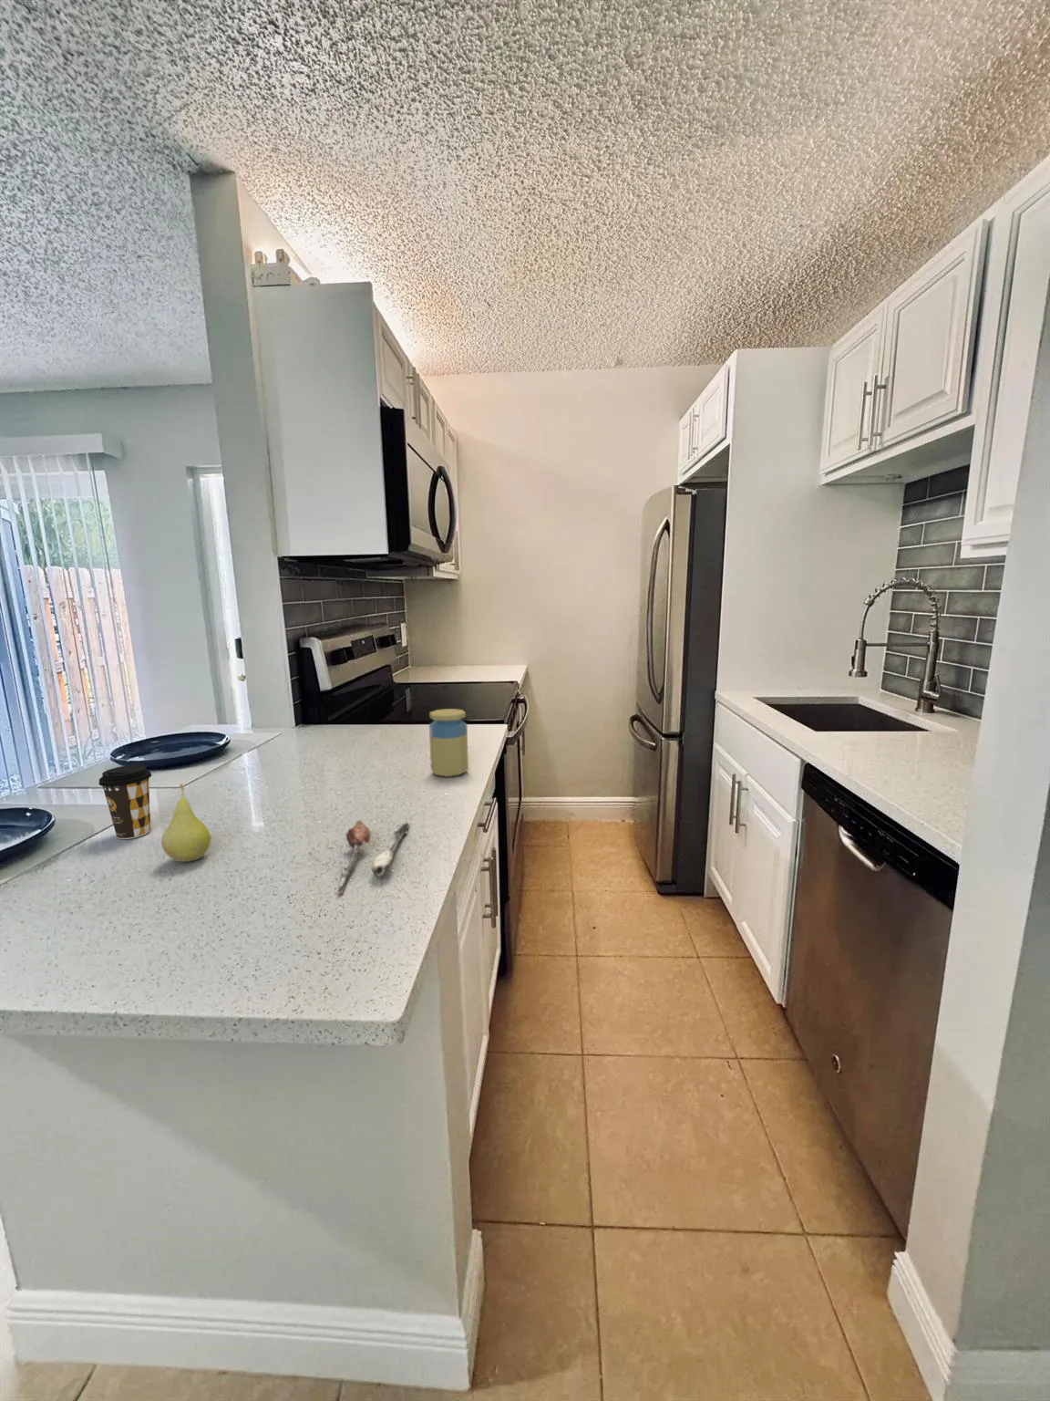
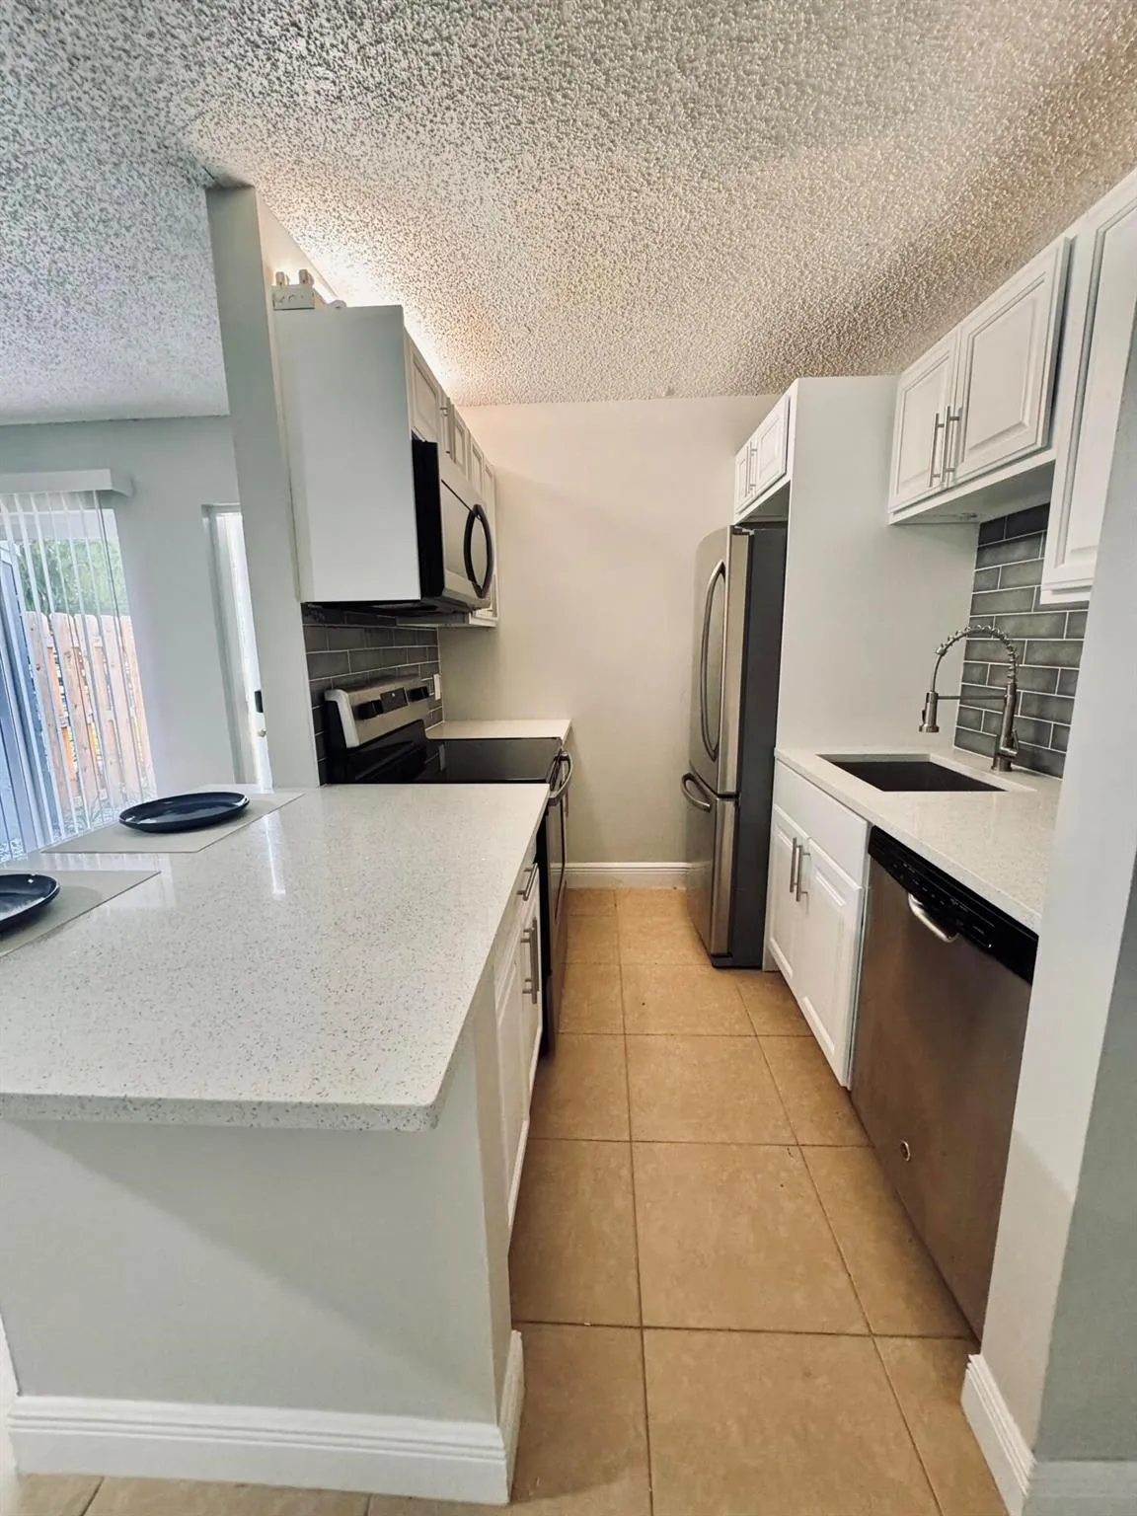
- fruit (185, 824)
- jar (449, 742)
- coffee cup (129, 802)
- spoon (369, 841)
